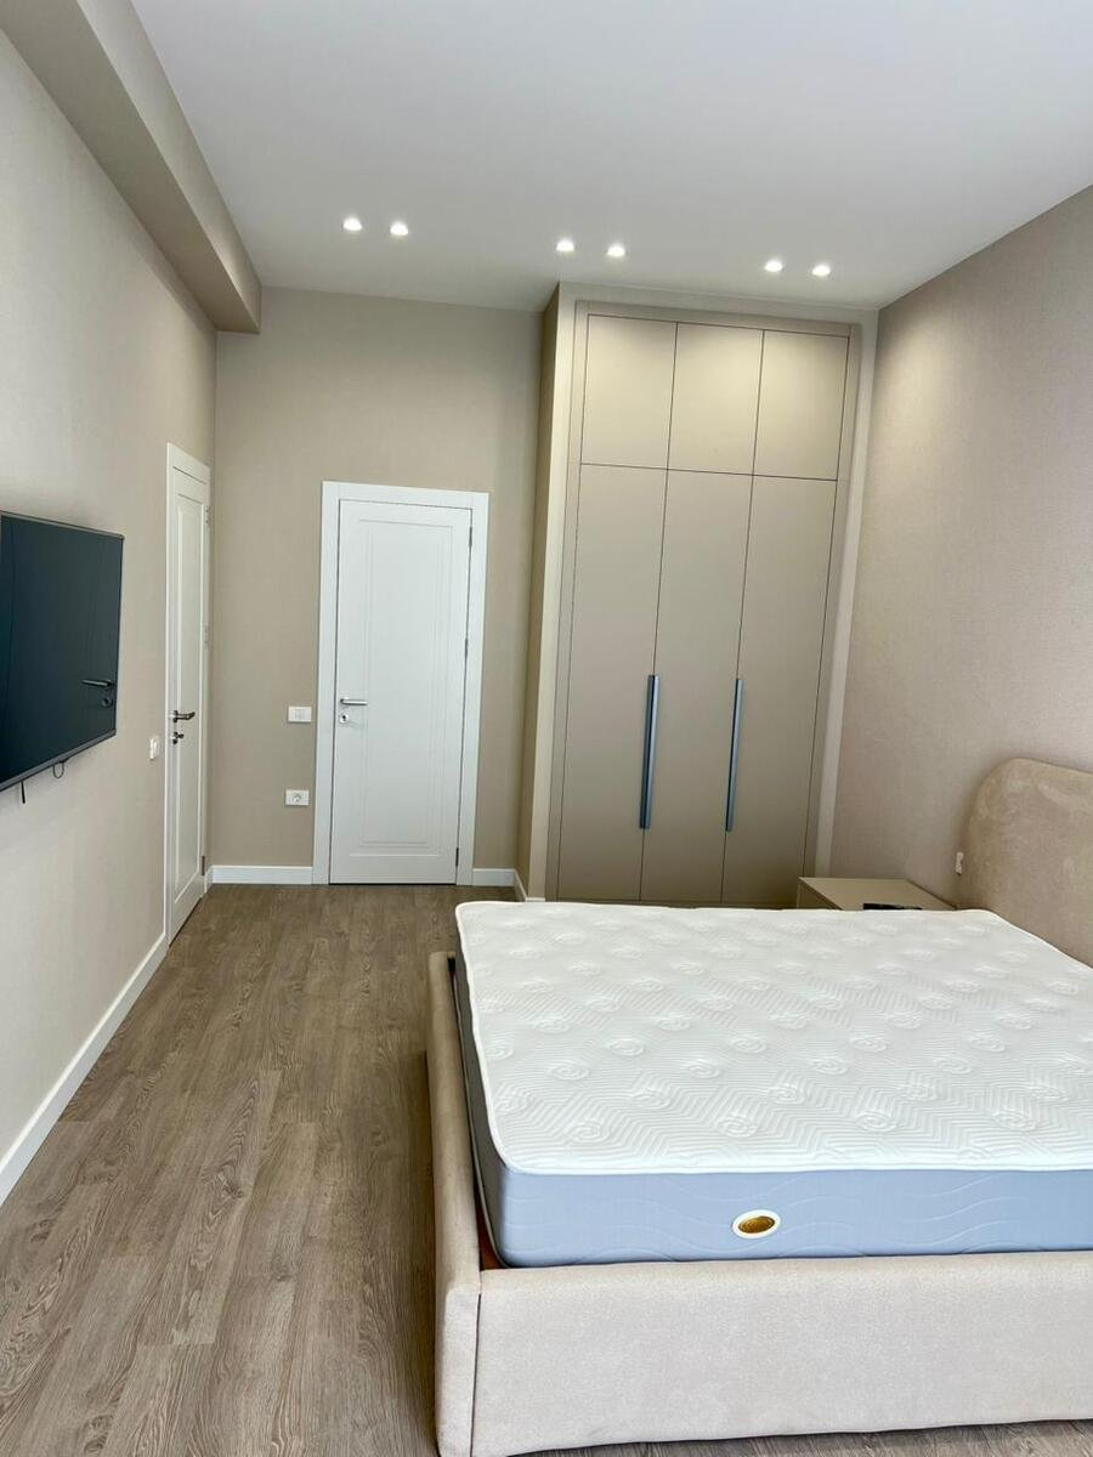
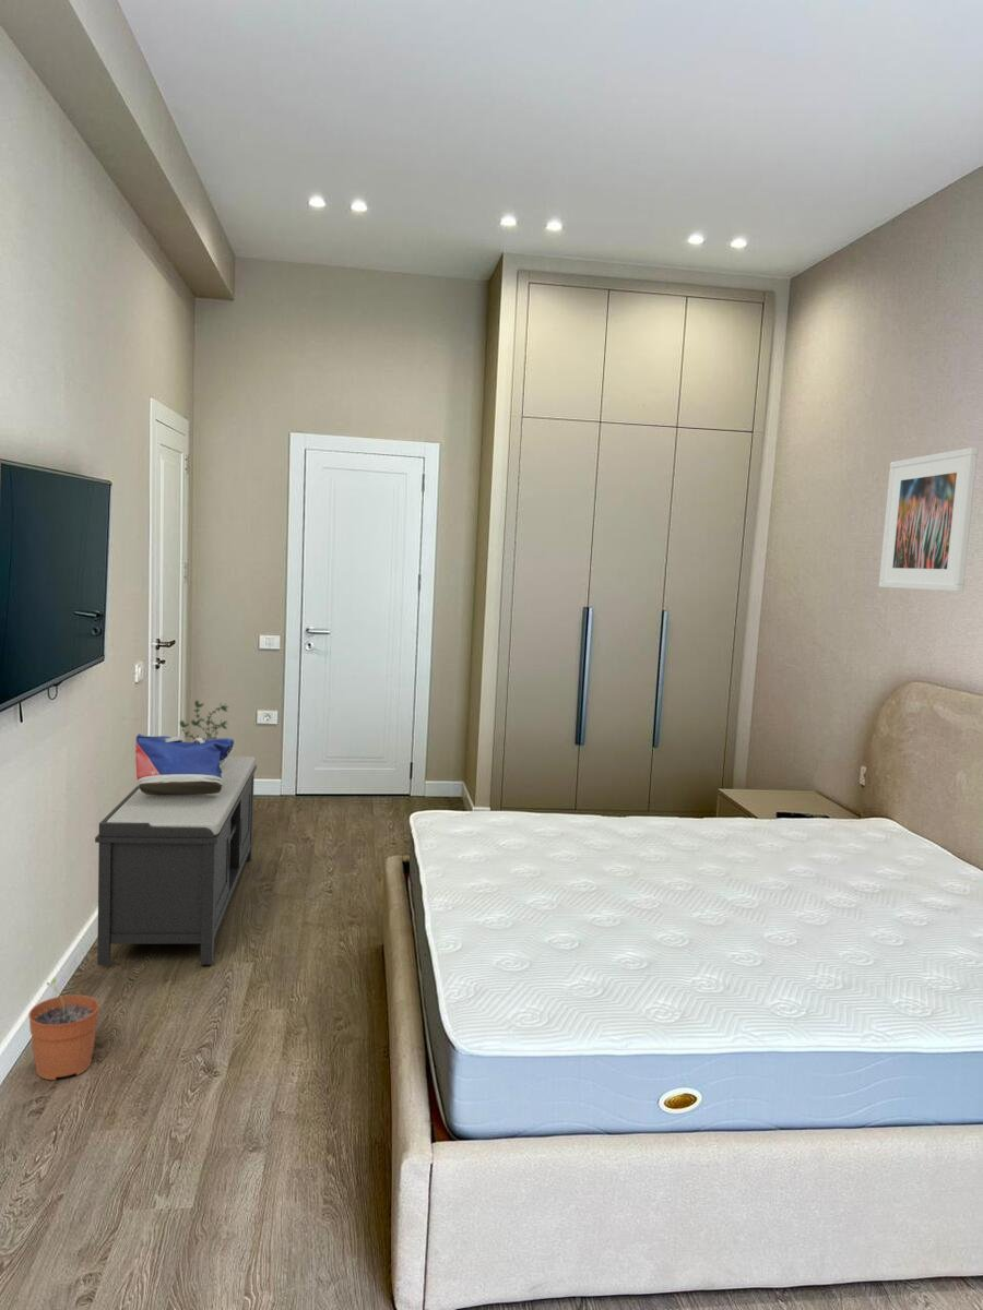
+ bench (187, 844)
+ tote bag (182, 766)
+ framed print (924, 522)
+ plant pot (63, 1023)
+ potted plant (205, 733)
